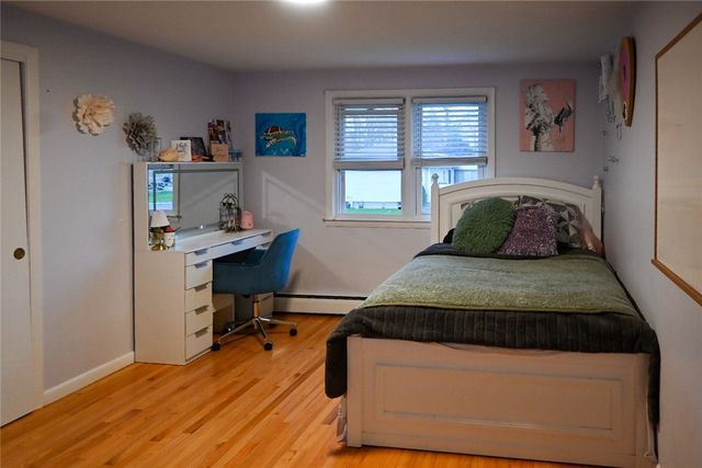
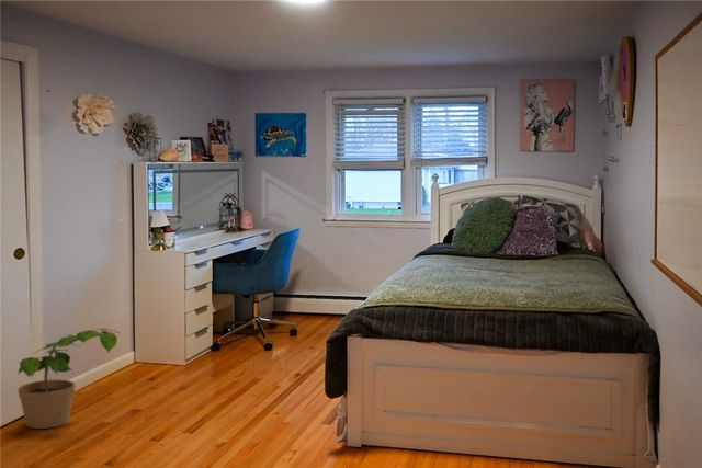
+ potted plant (65, 380)
